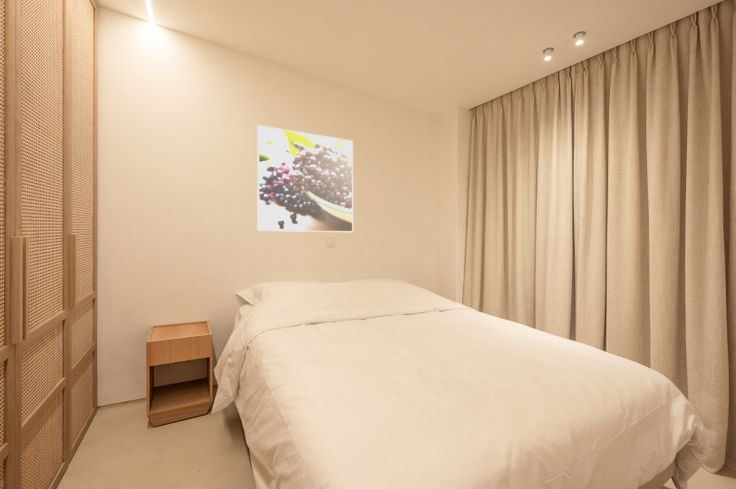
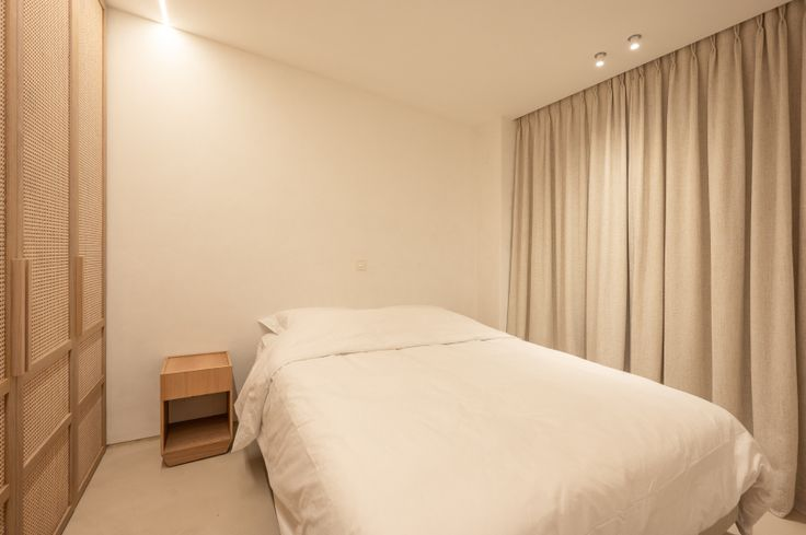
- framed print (308, 182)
